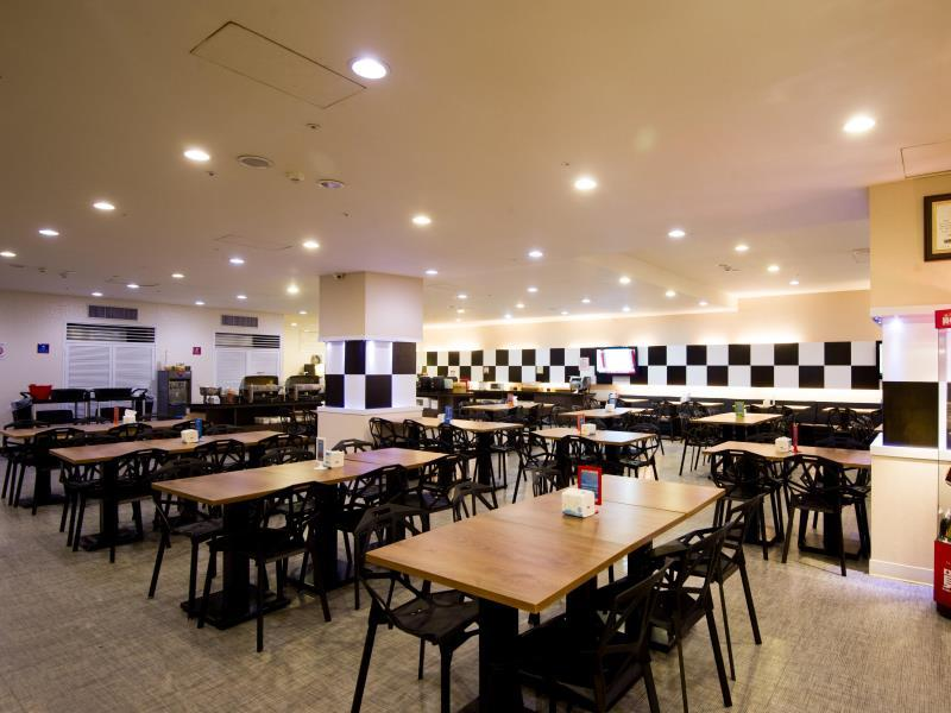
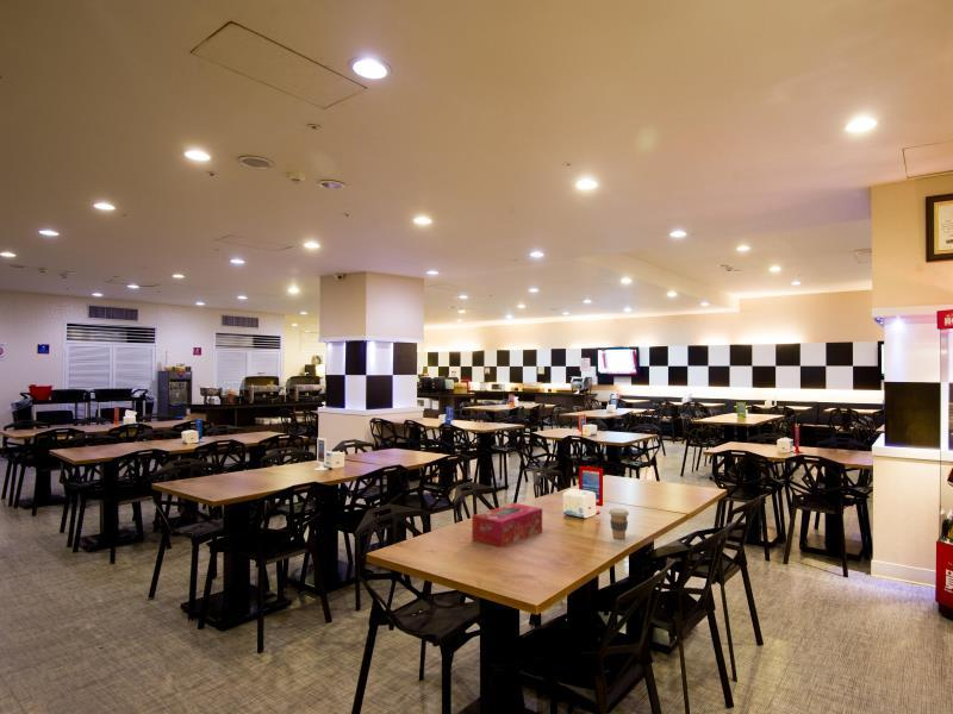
+ tissue box (507, 524)
+ coffee cup (618, 524)
